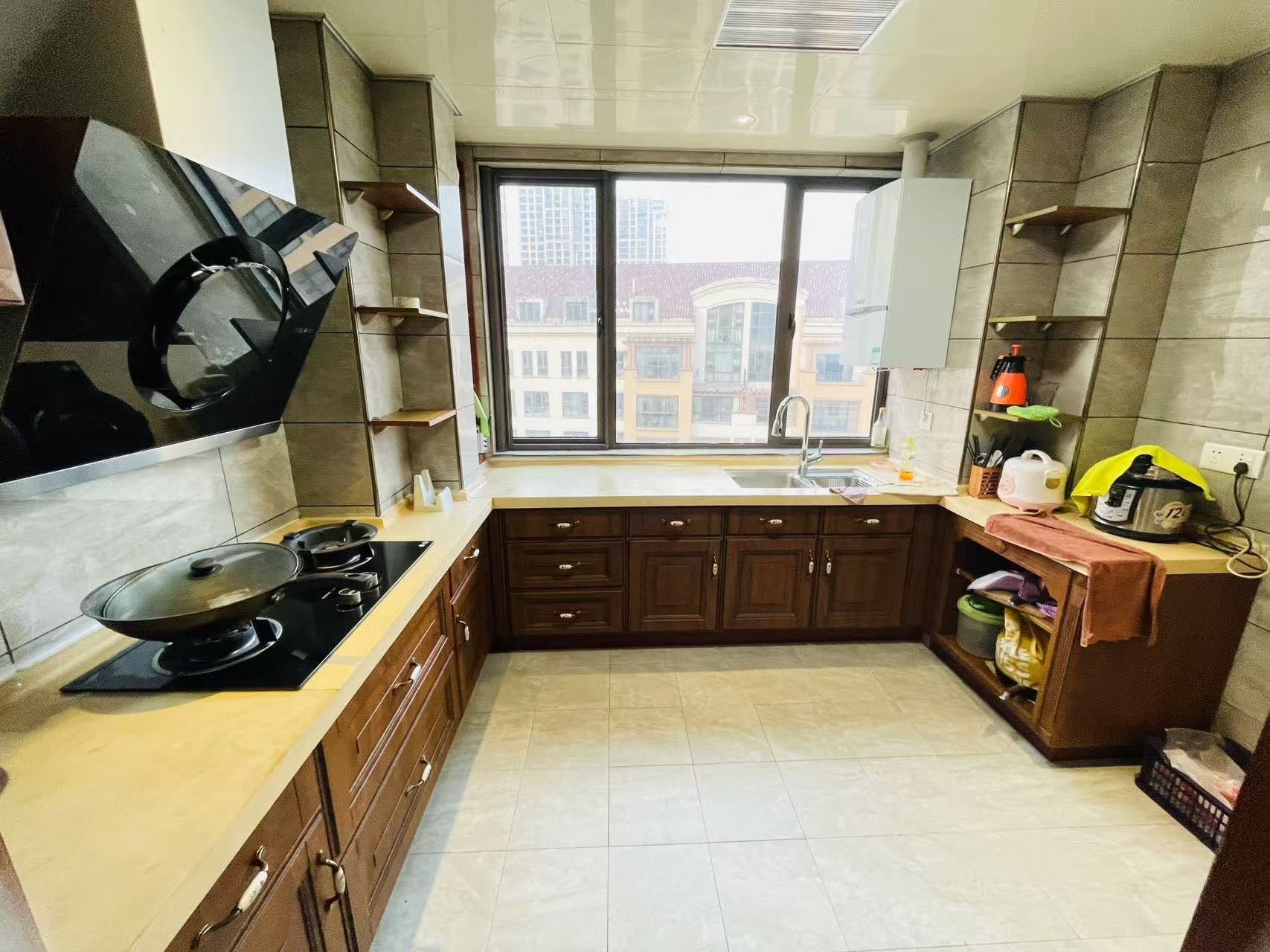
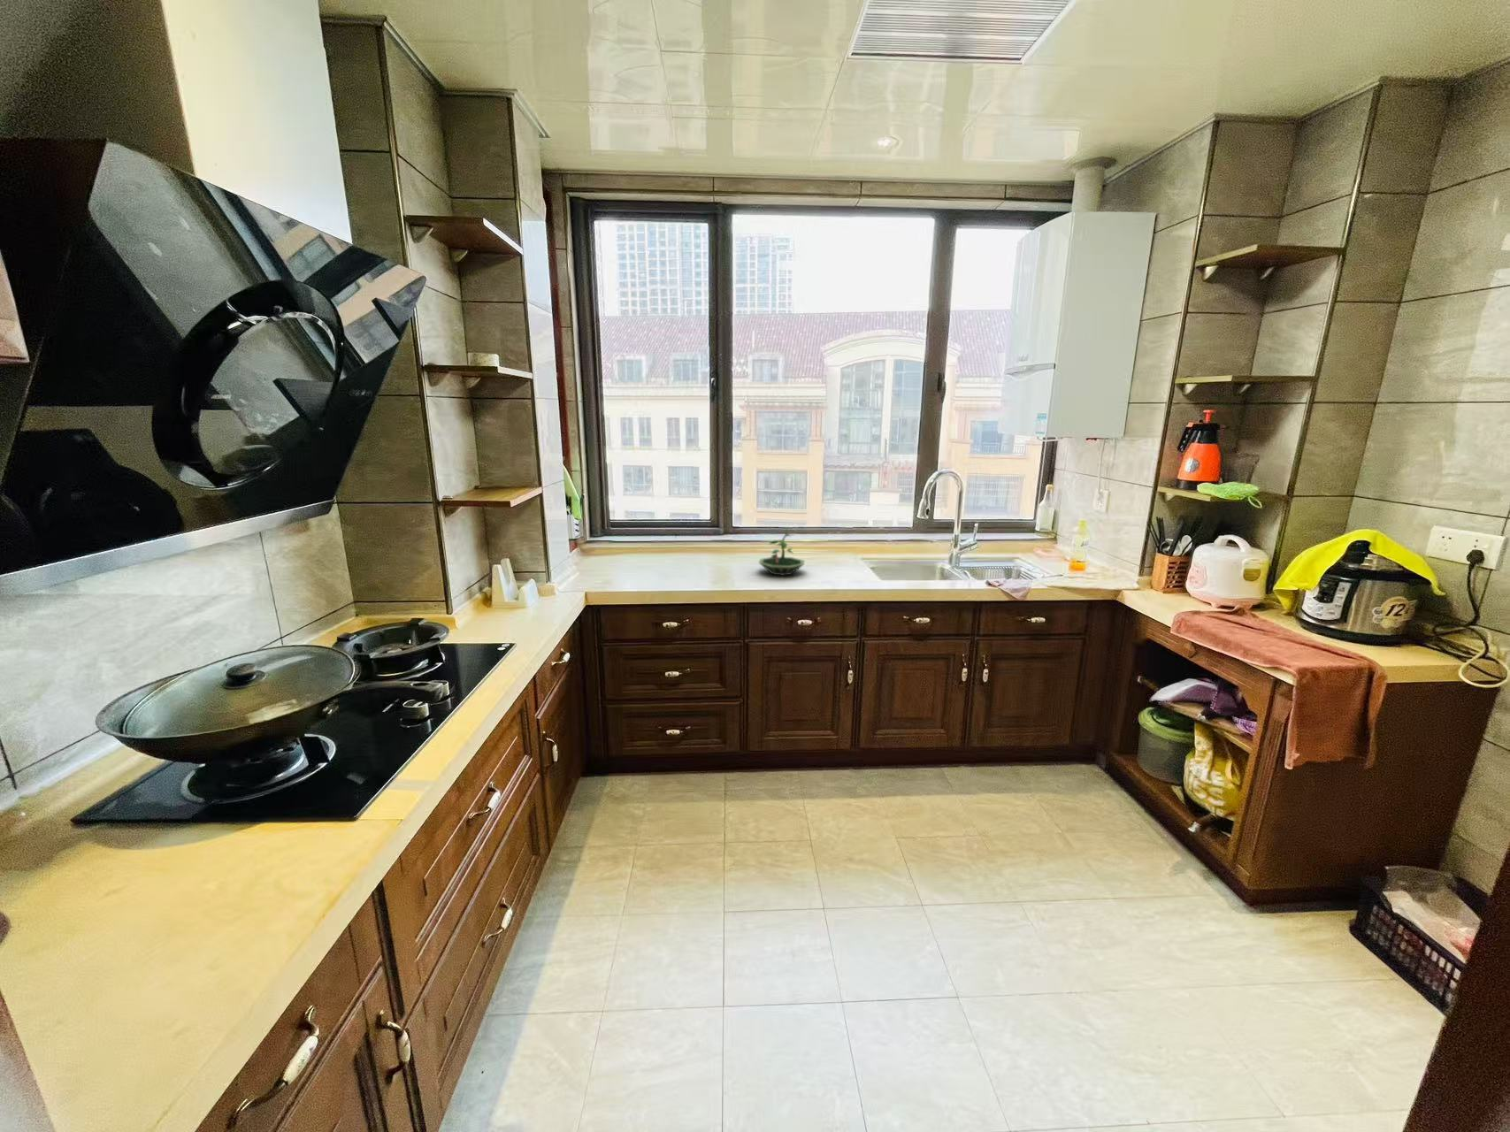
+ terrarium (784, 536)
